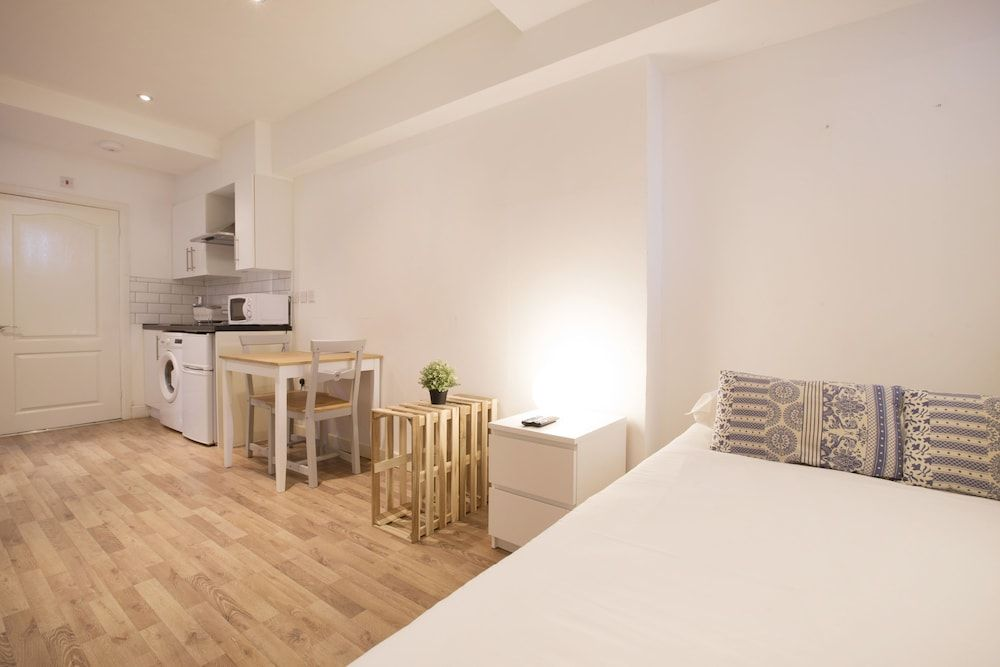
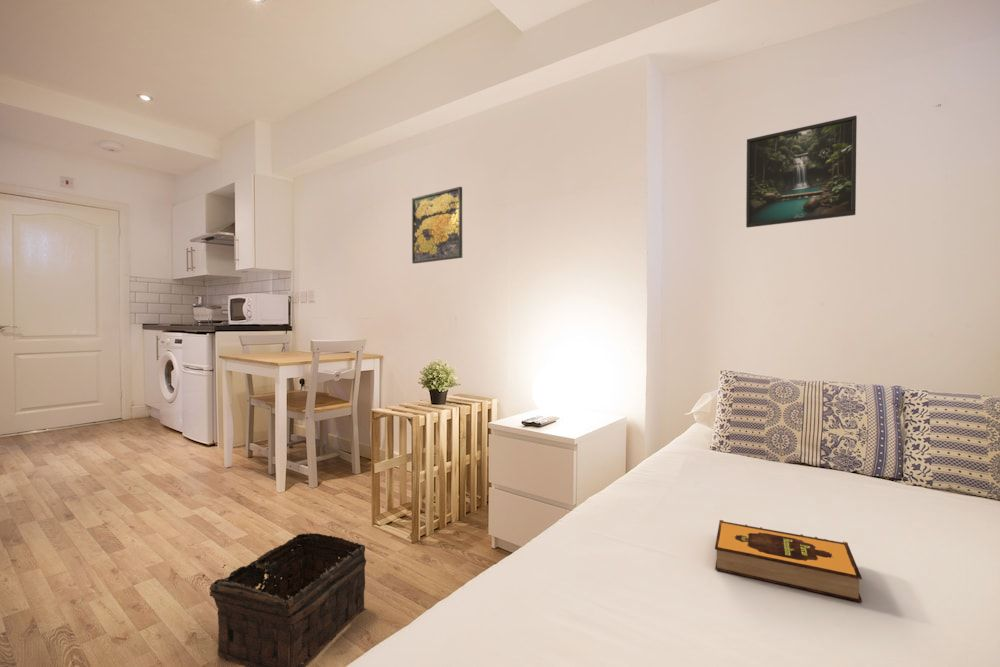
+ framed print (798, 175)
+ hardback book (781, 553)
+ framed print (436, 226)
+ basket (290, 586)
